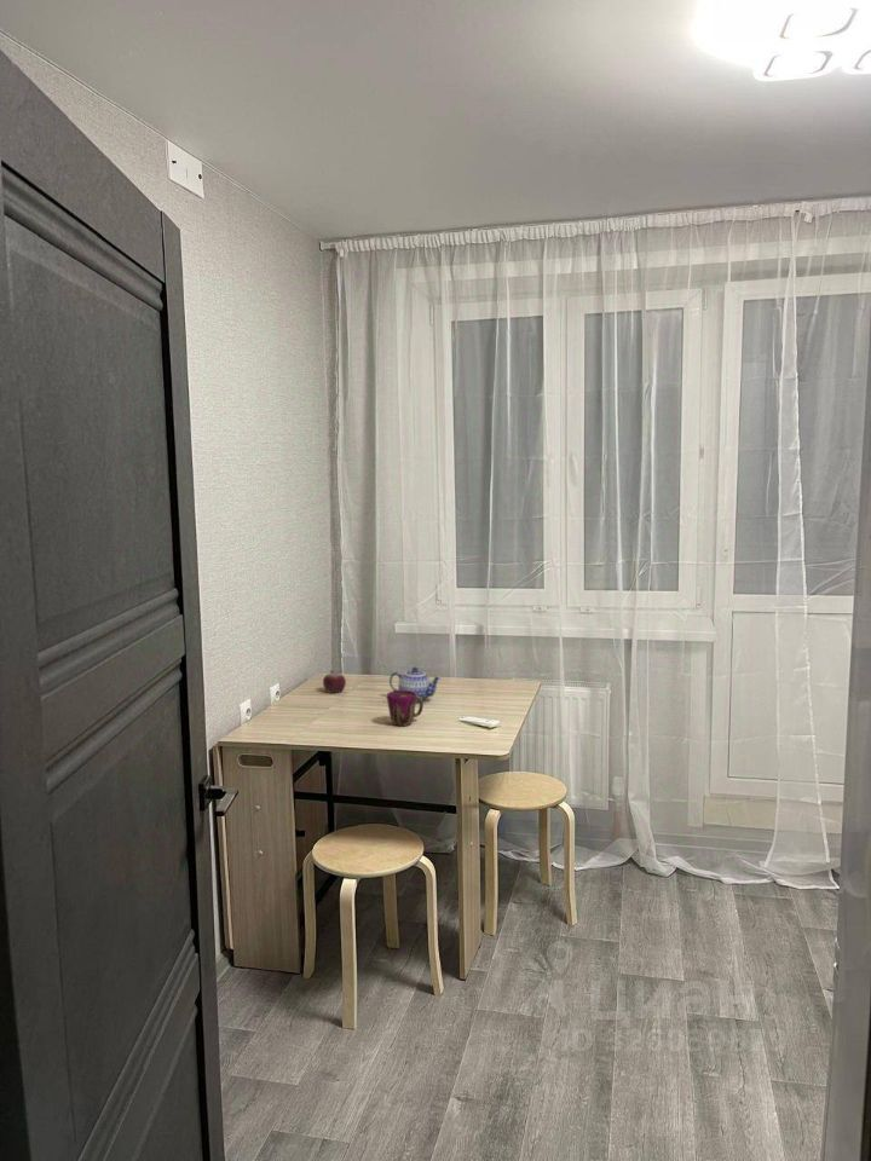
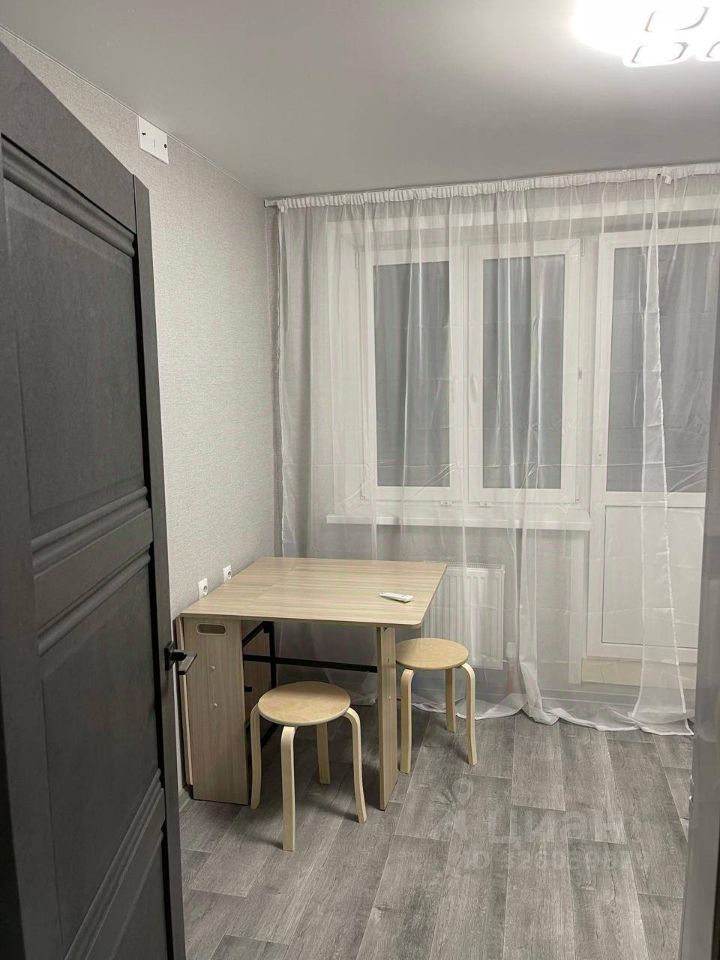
- fruit (334, 680)
- teapot (415, 683)
- cup (405, 707)
